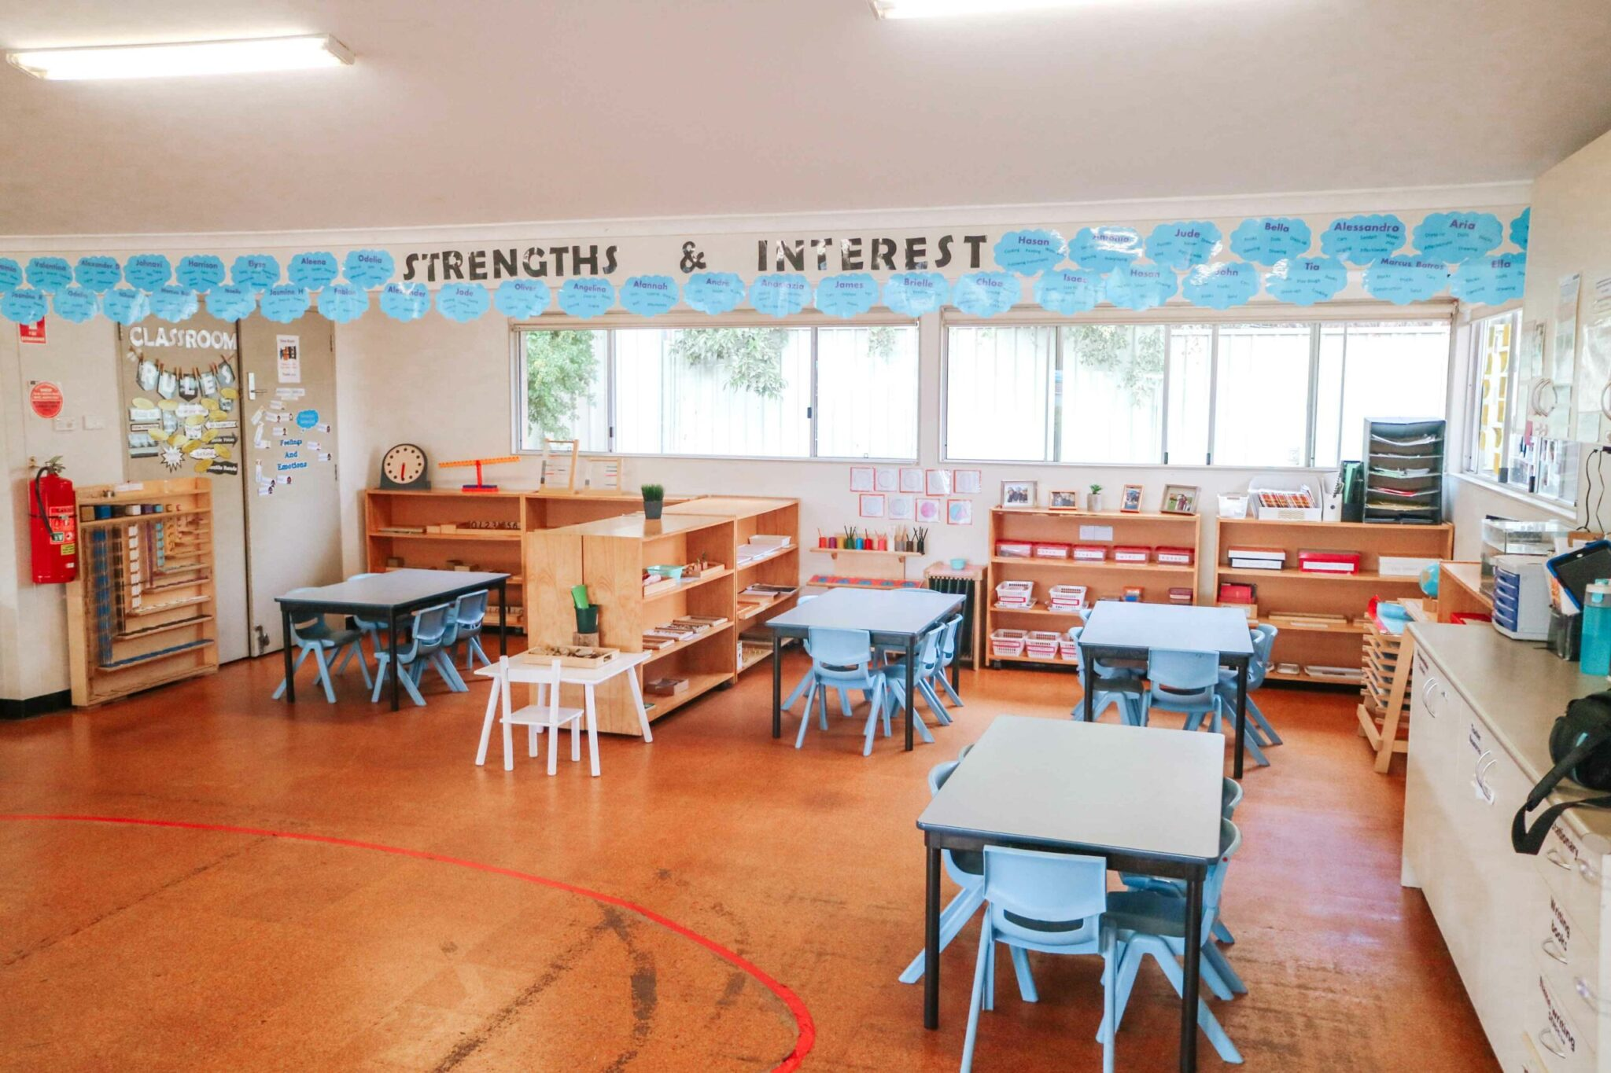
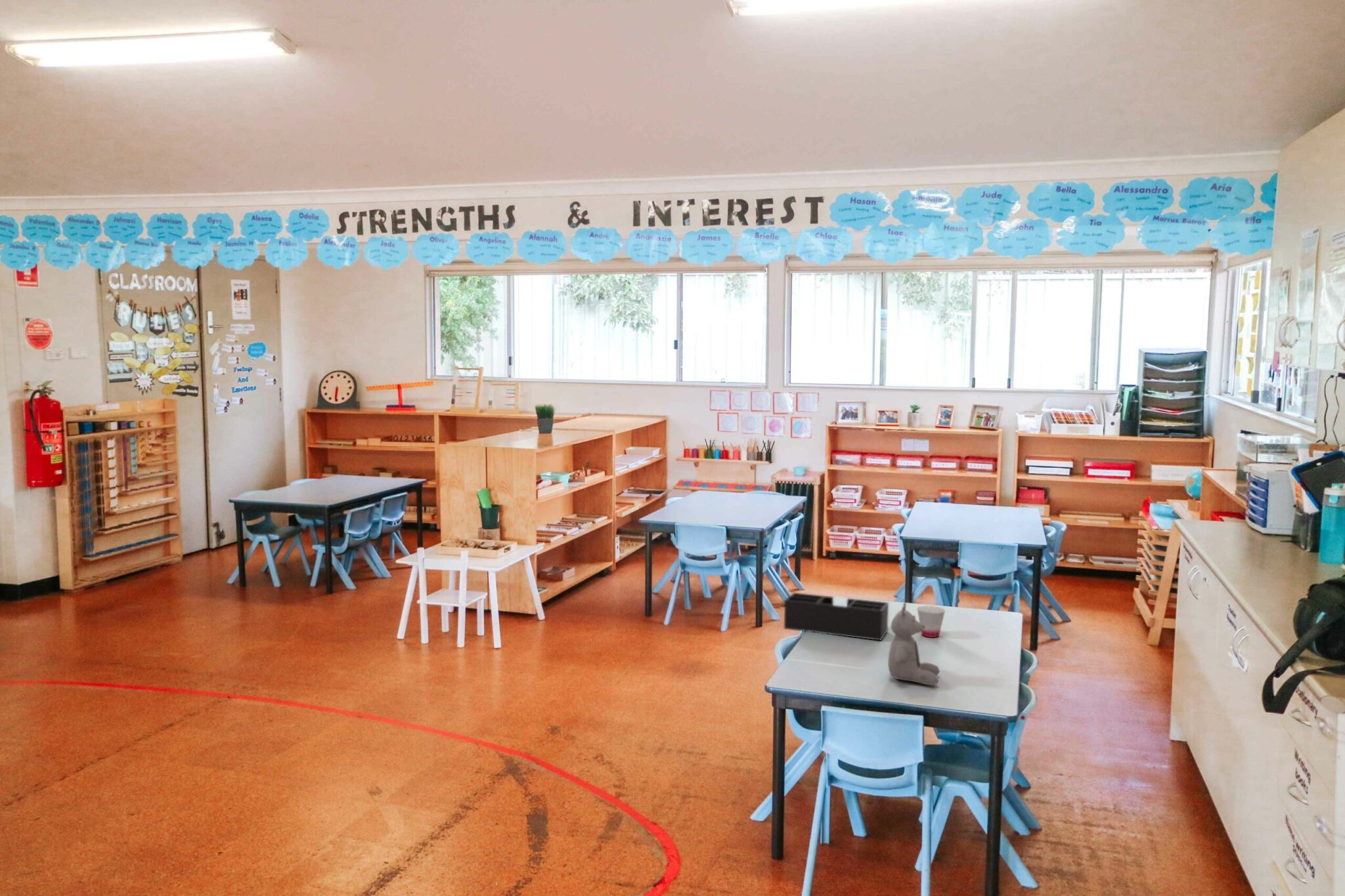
+ teddy bear (914, 642)
+ cup (931, 622)
+ desk organizer (836, 616)
